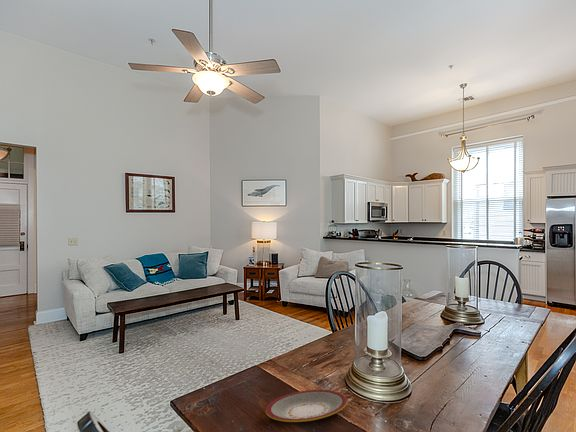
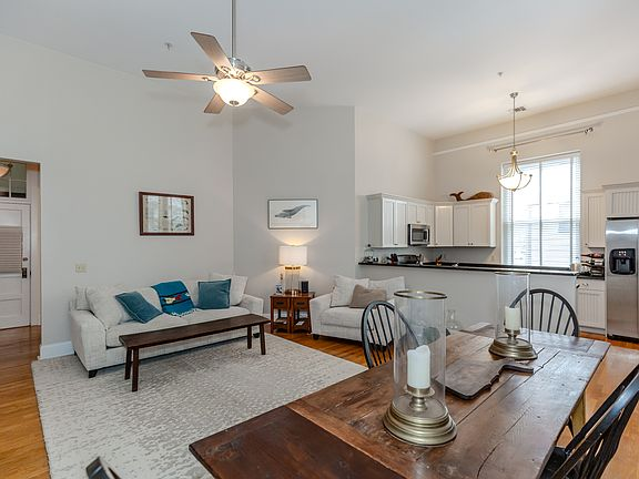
- plate (307, 407)
